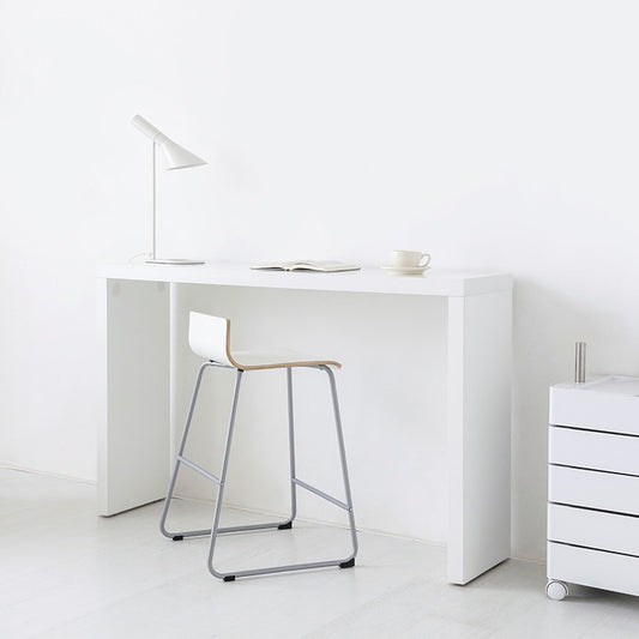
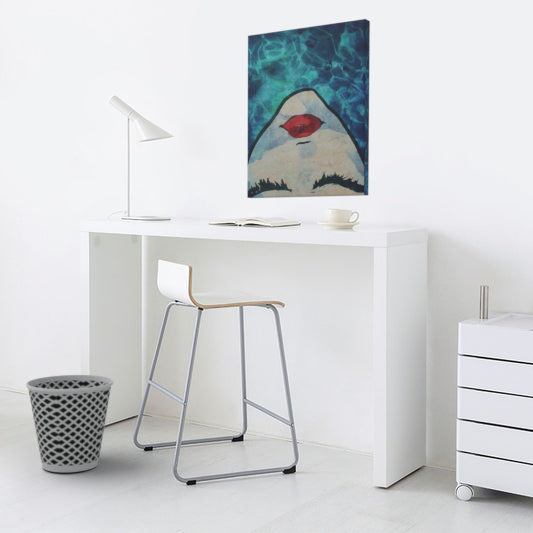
+ wastebasket (70, 423)
+ wall art (306, 112)
